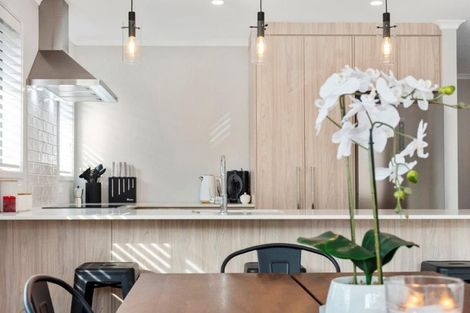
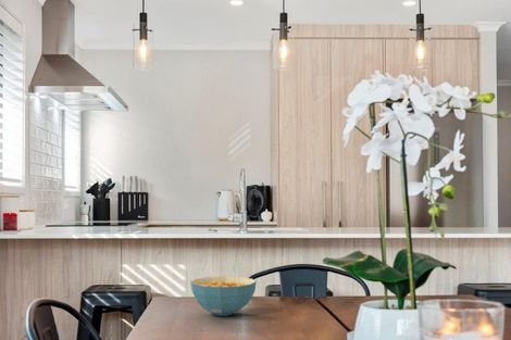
+ cereal bowl (223, 297)
